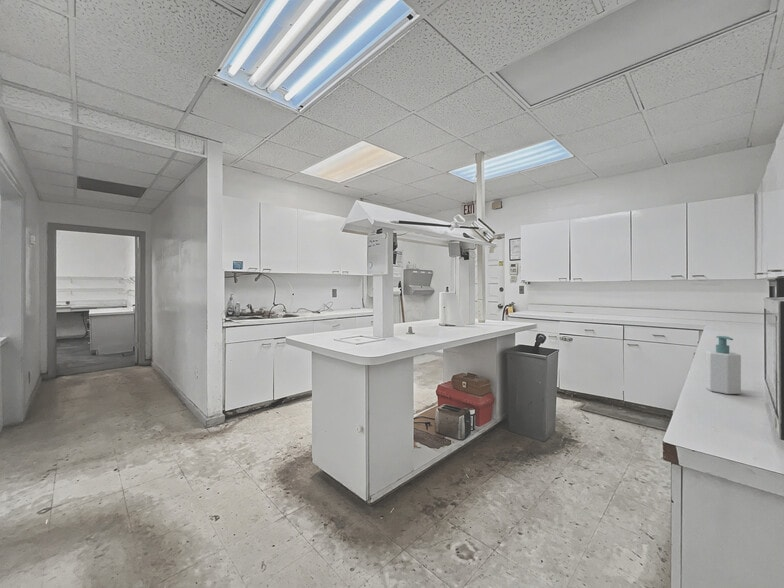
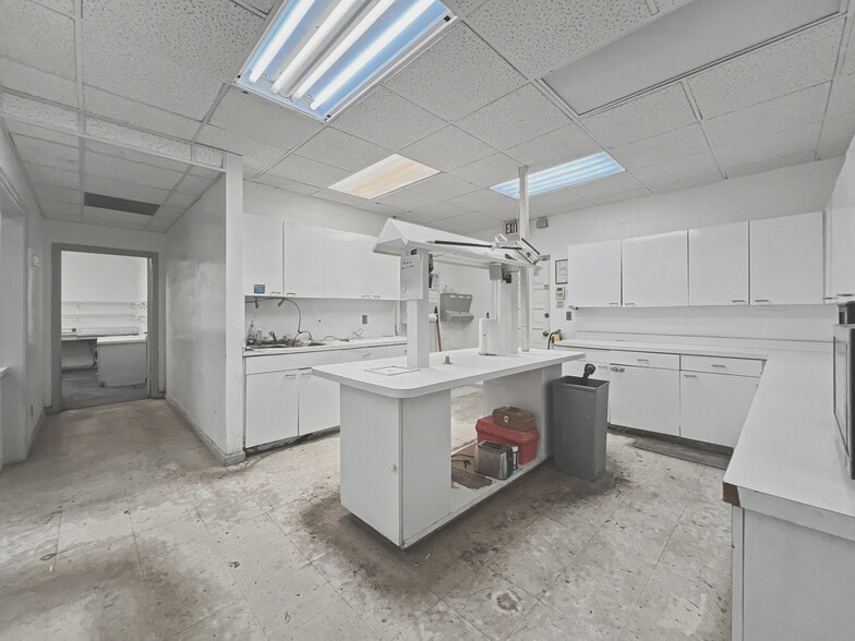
- soap bottle (722, 363)
